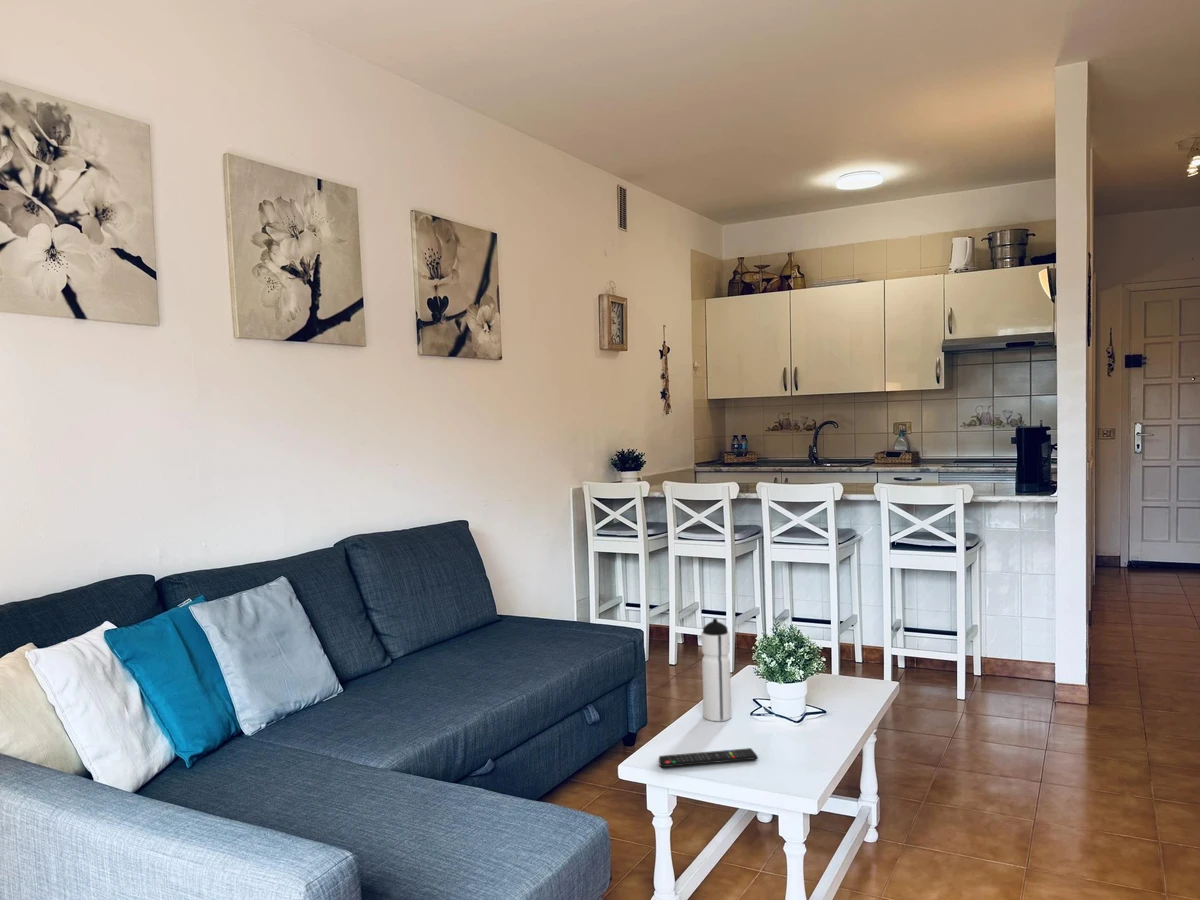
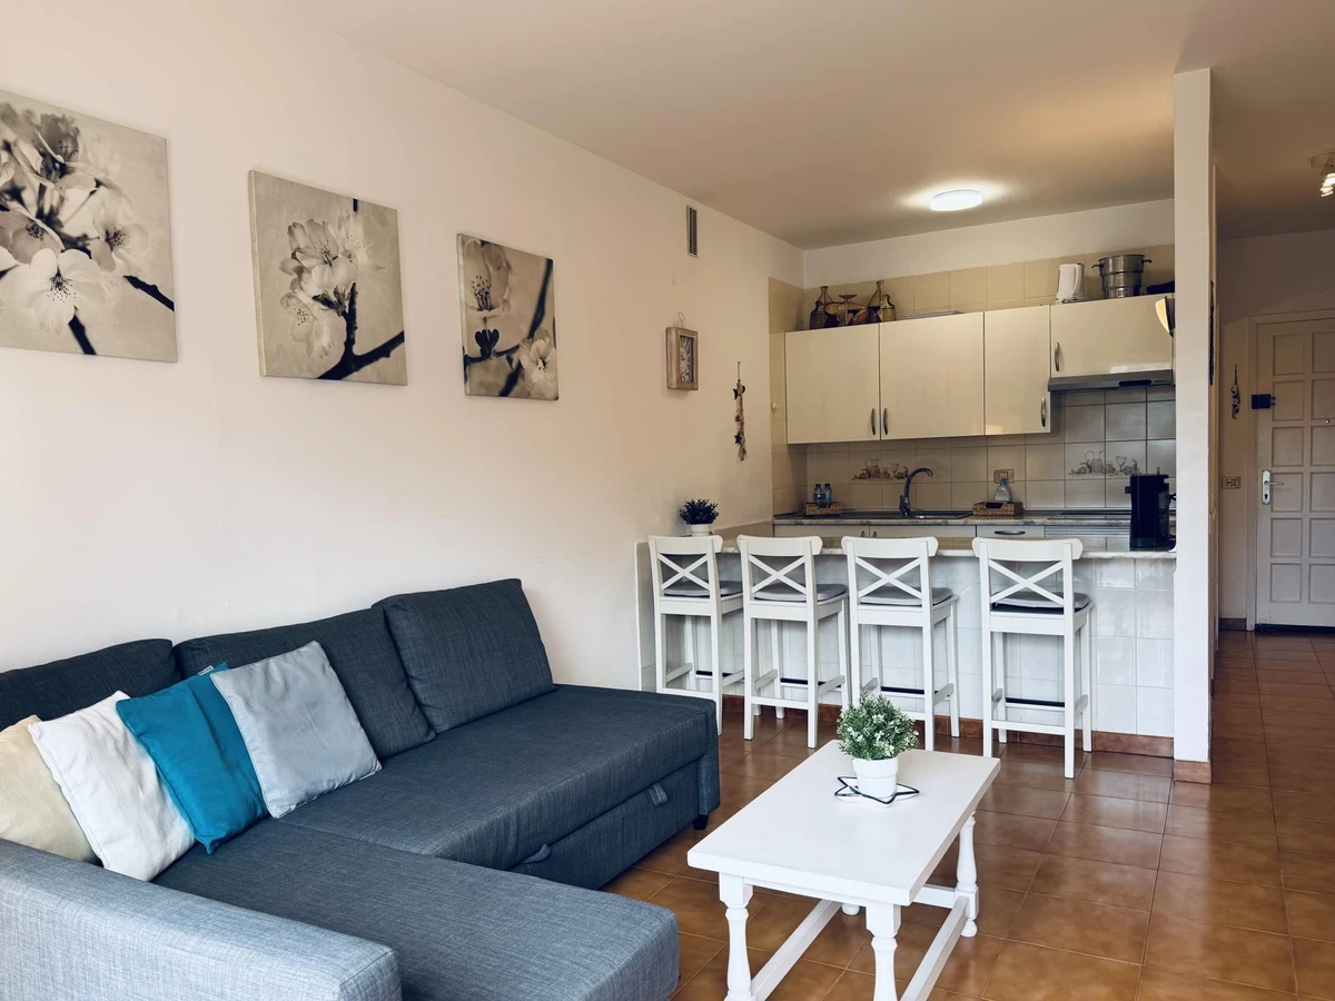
- water bottle (716, 667)
- remote control (707, 758)
